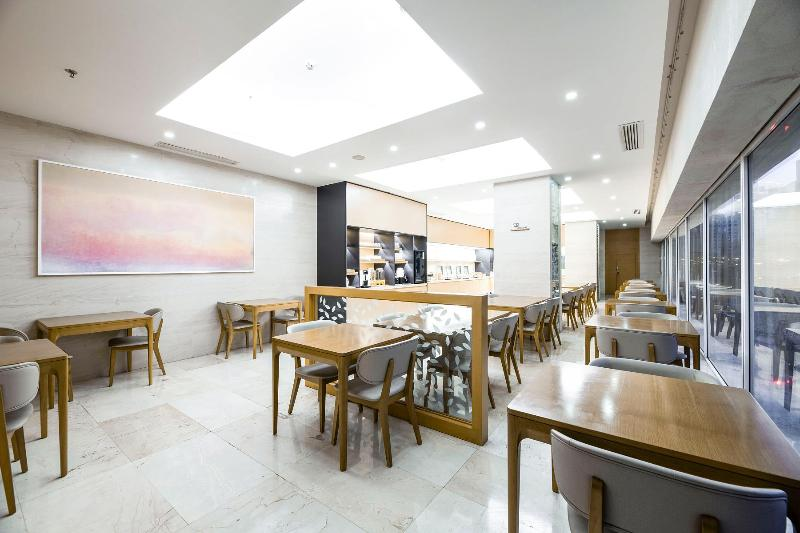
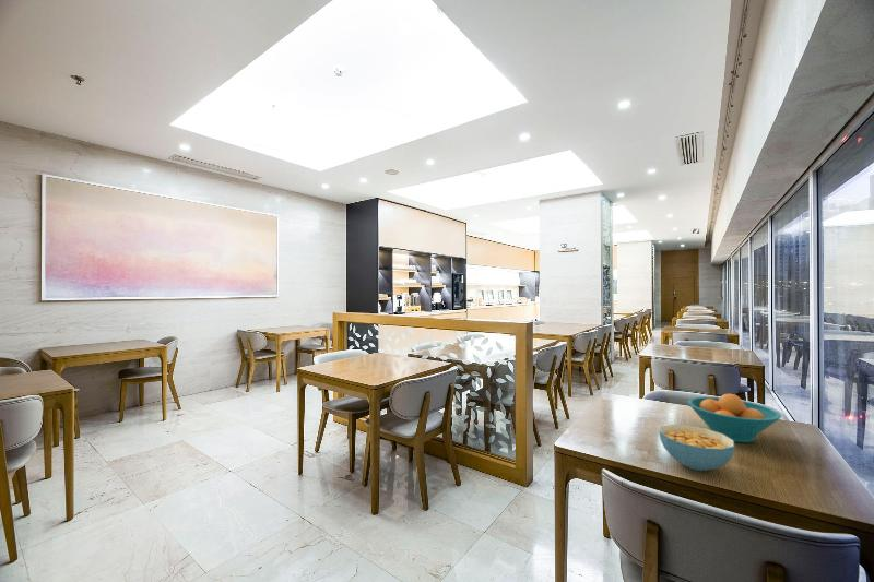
+ fruit bowl (731, 415)
+ cereal bowl (695, 451)
